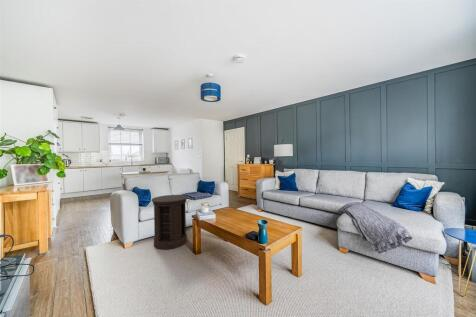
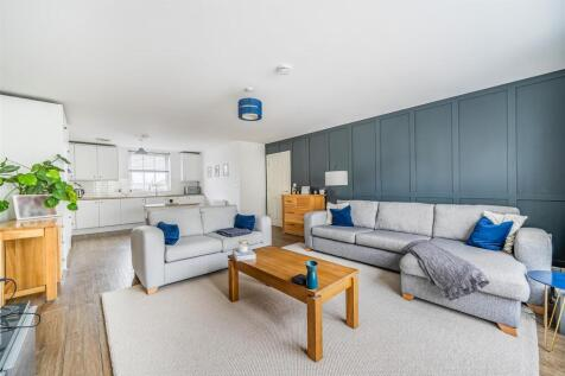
- side table (170, 220)
